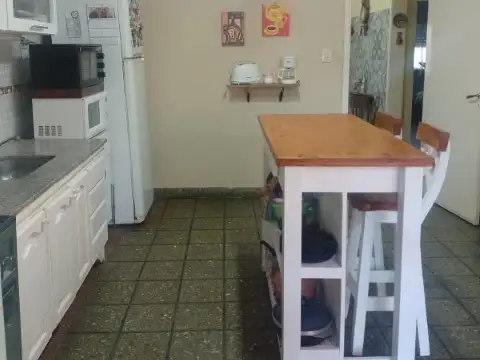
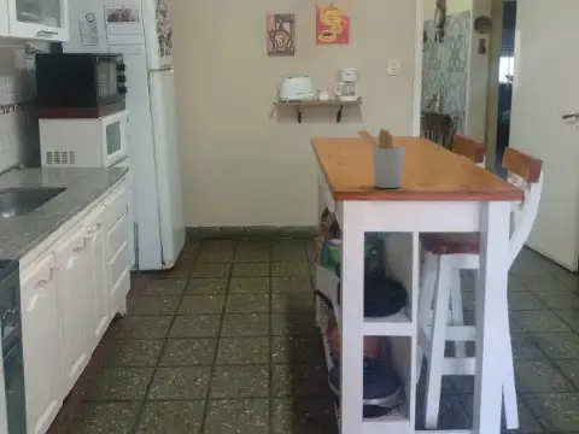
+ utensil holder (379, 157)
